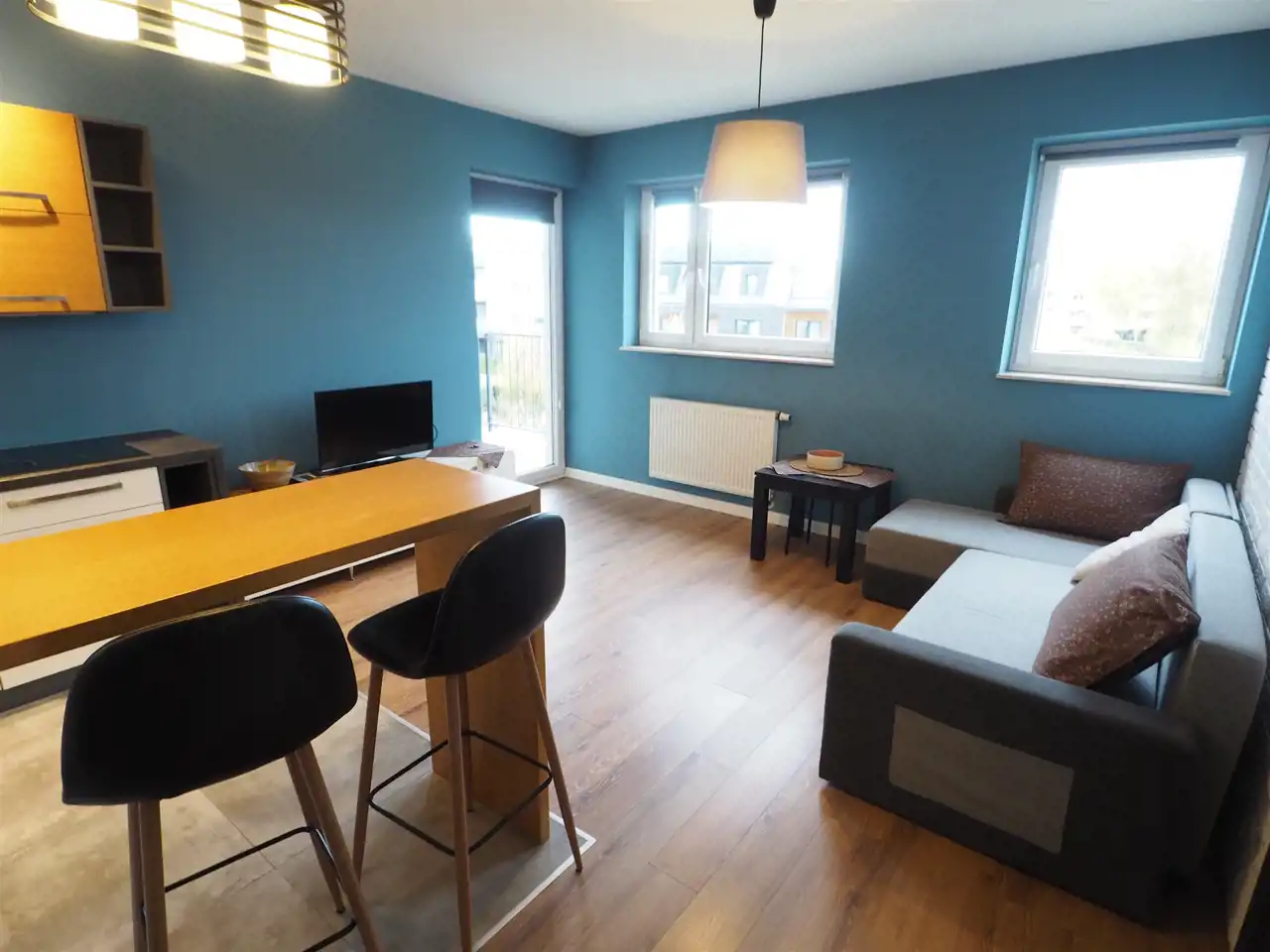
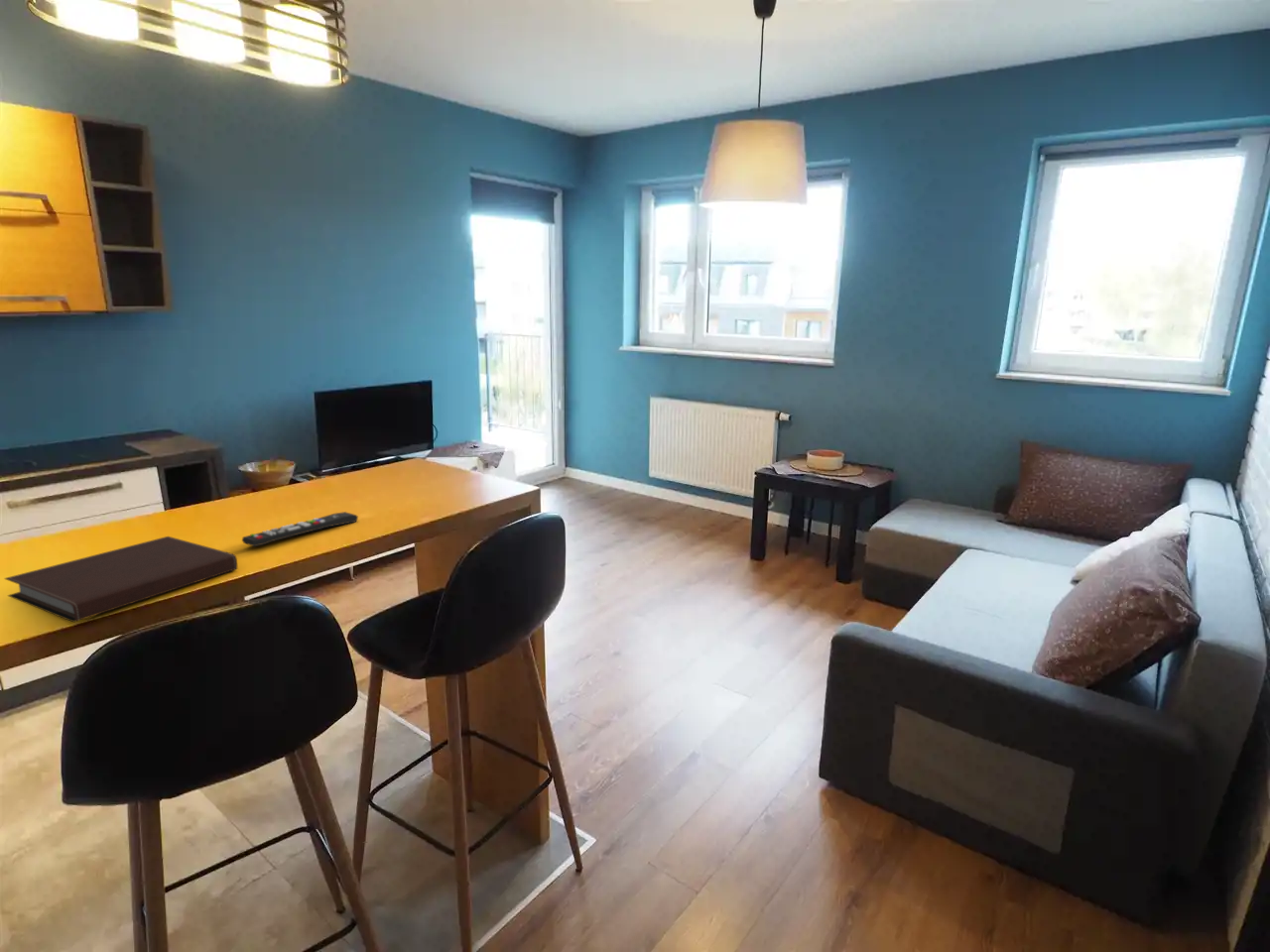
+ remote control (303, 528)
+ notebook (128, 574)
